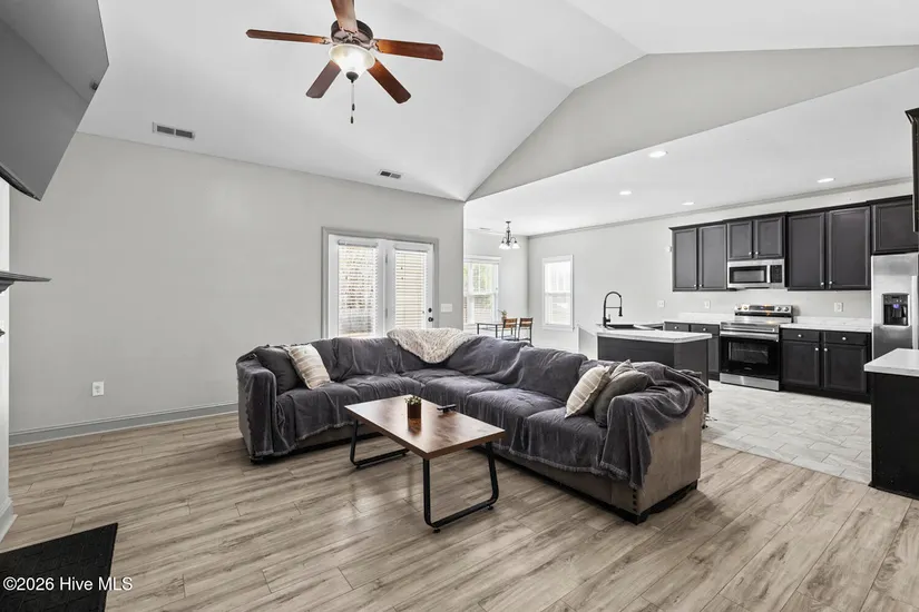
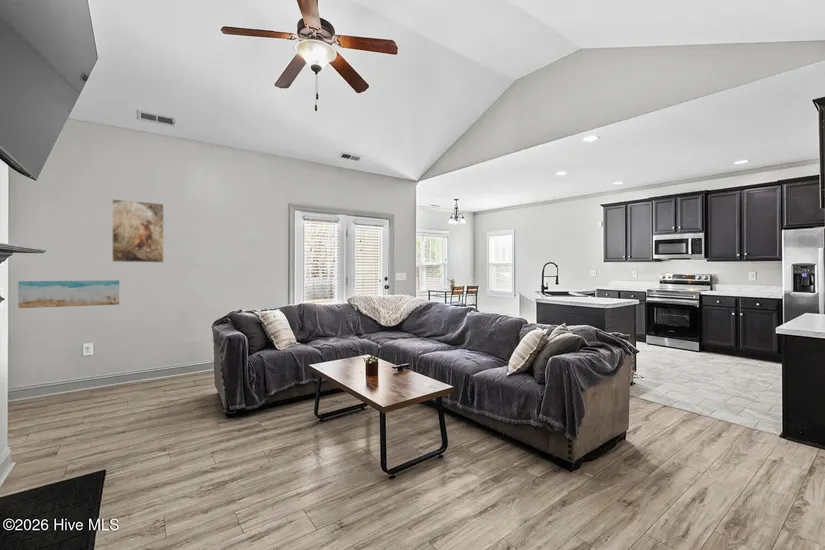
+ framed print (138, 232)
+ wall art (71, 293)
